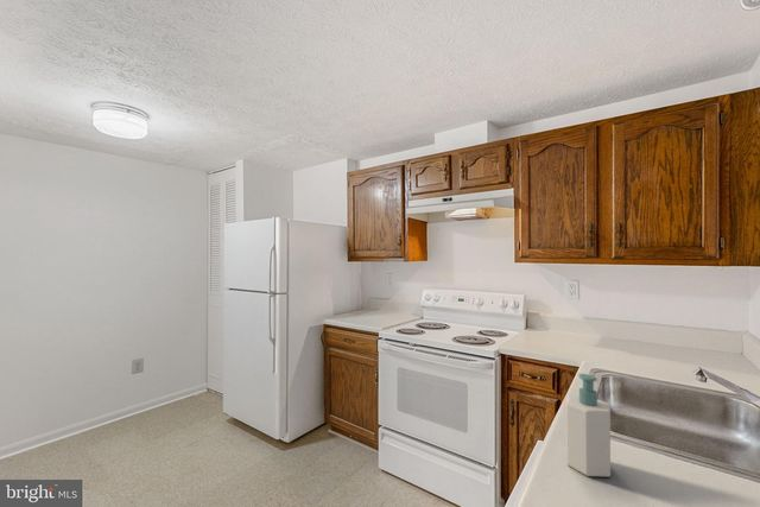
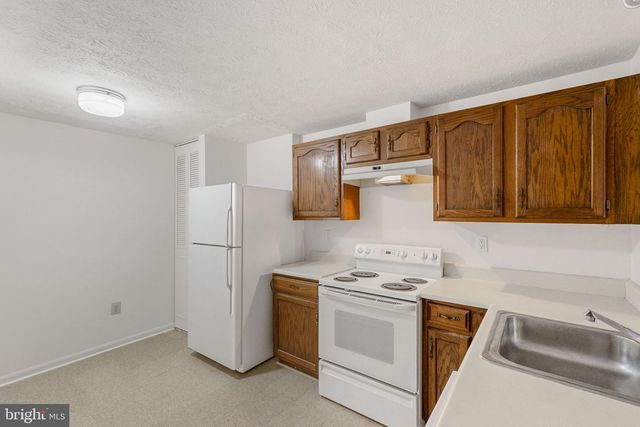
- soap bottle (588, 420)
